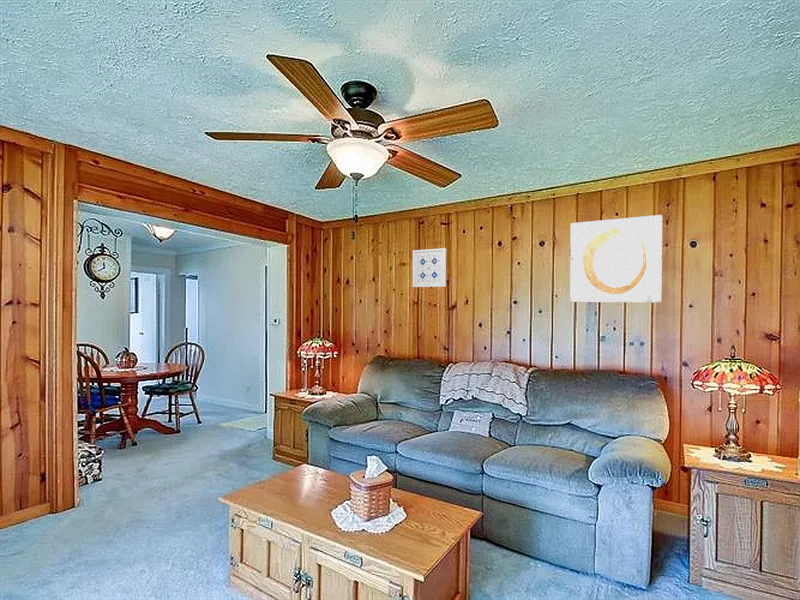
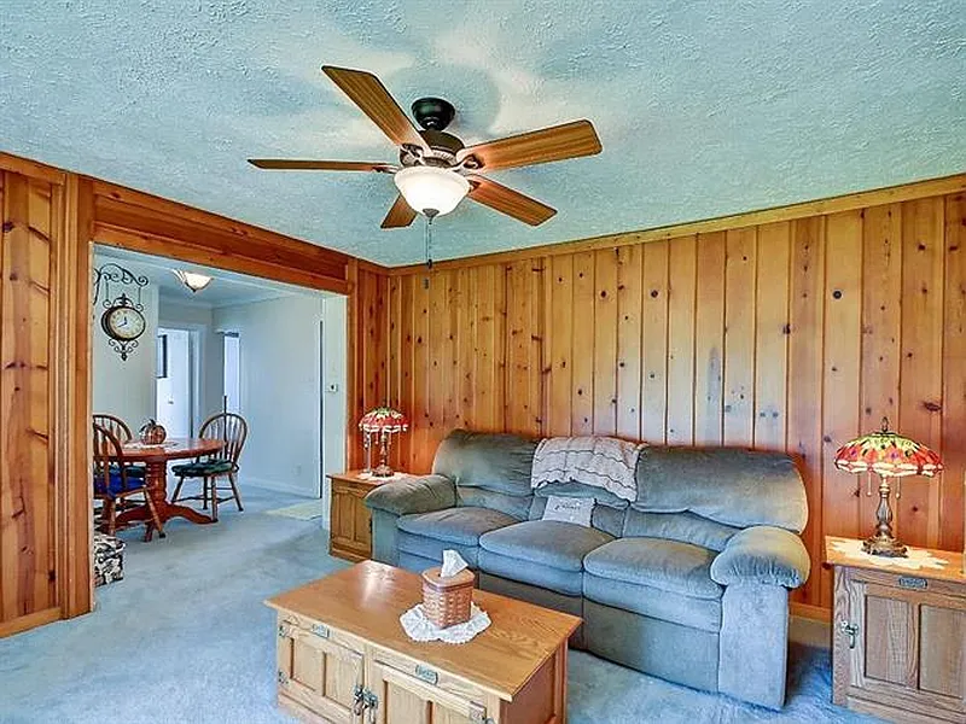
- wall art (428, 268)
- wall art (613, 260)
